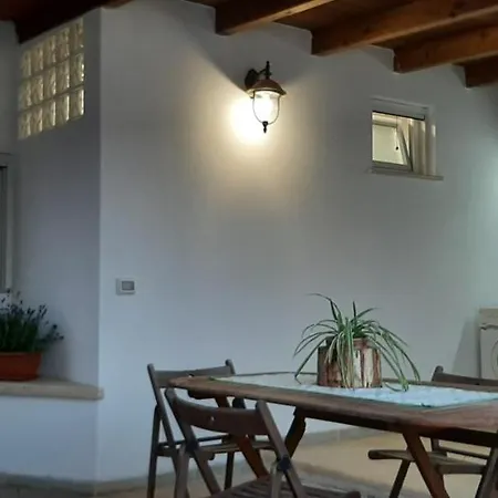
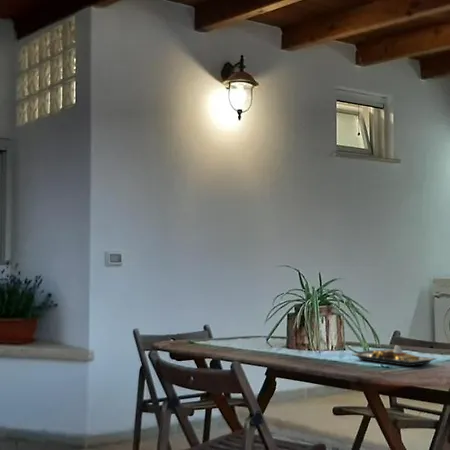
+ plate (395, 352)
